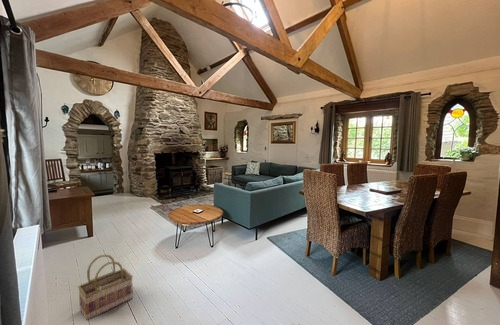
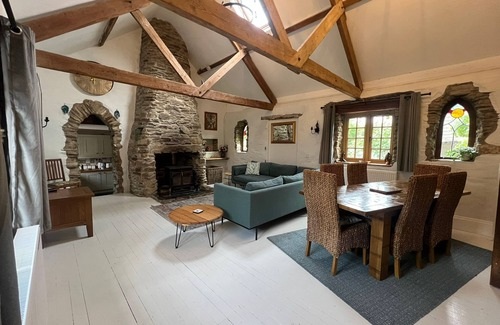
- basket (106, 281)
